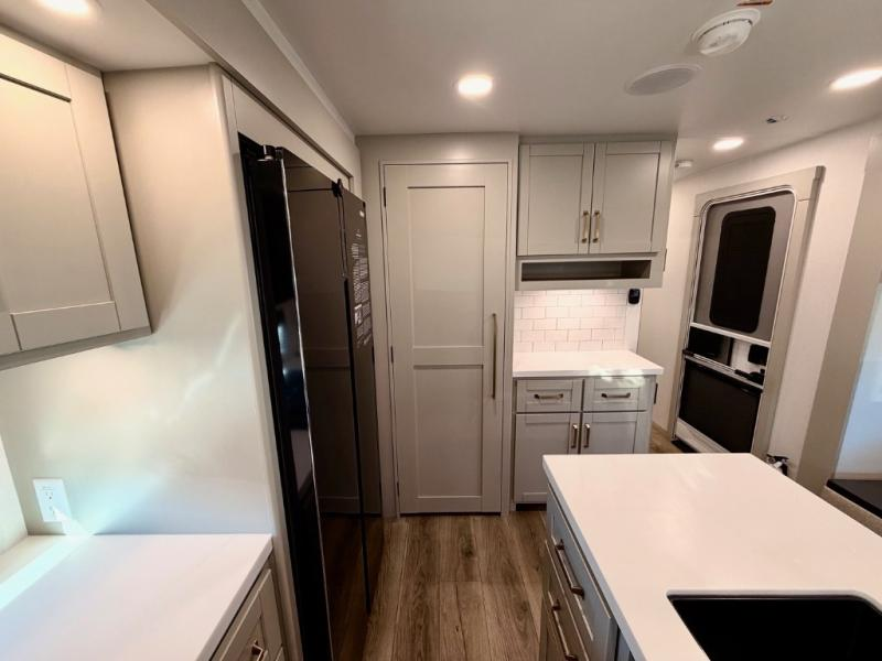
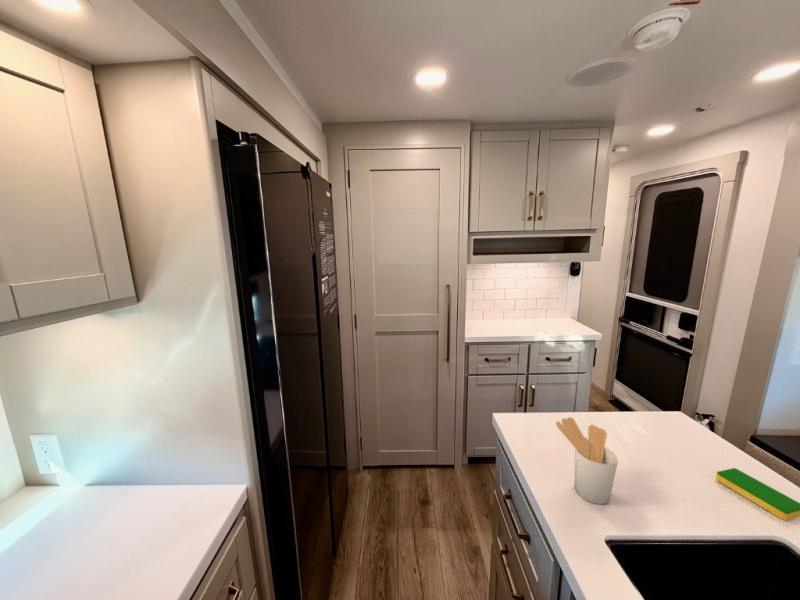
+ utensil holder (584, 457)
+ dish sponge (757, 491)
